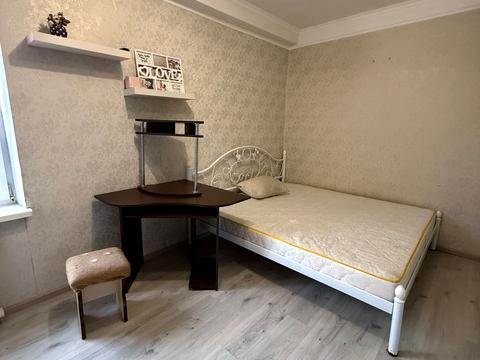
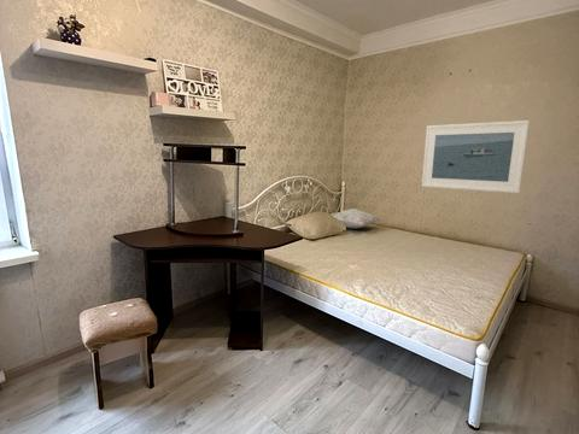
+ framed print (469, 157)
+ decorative pillow (352, 218)
